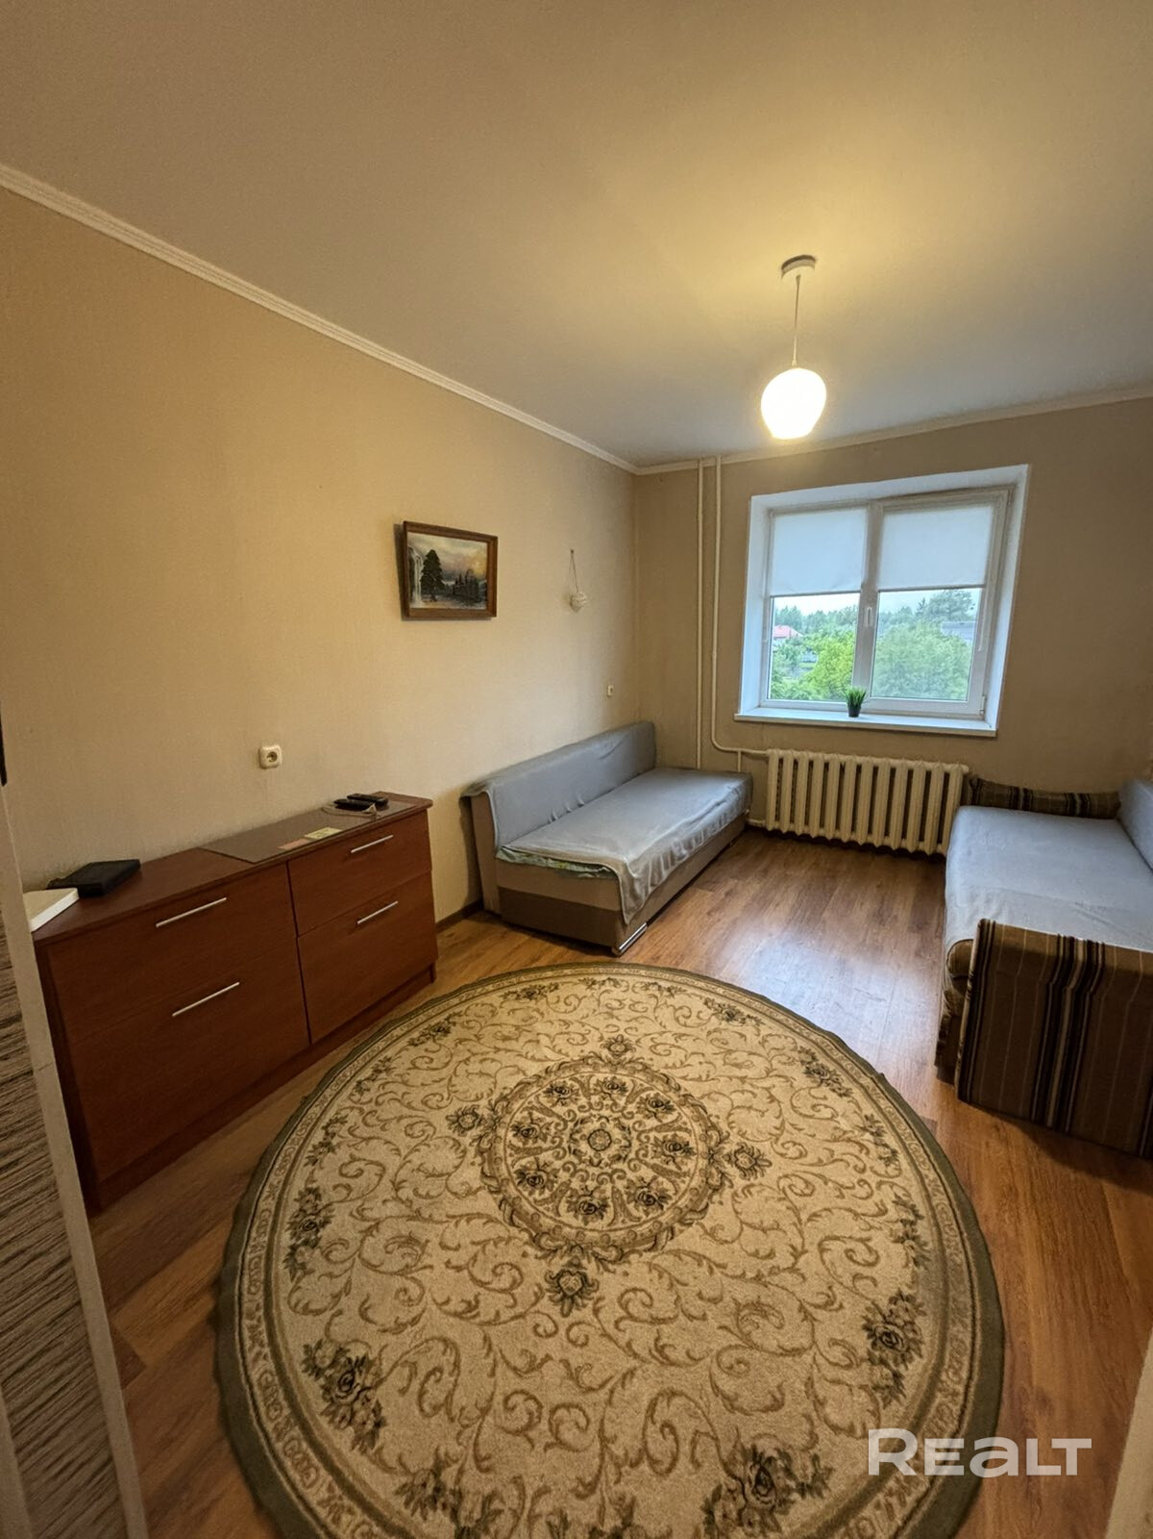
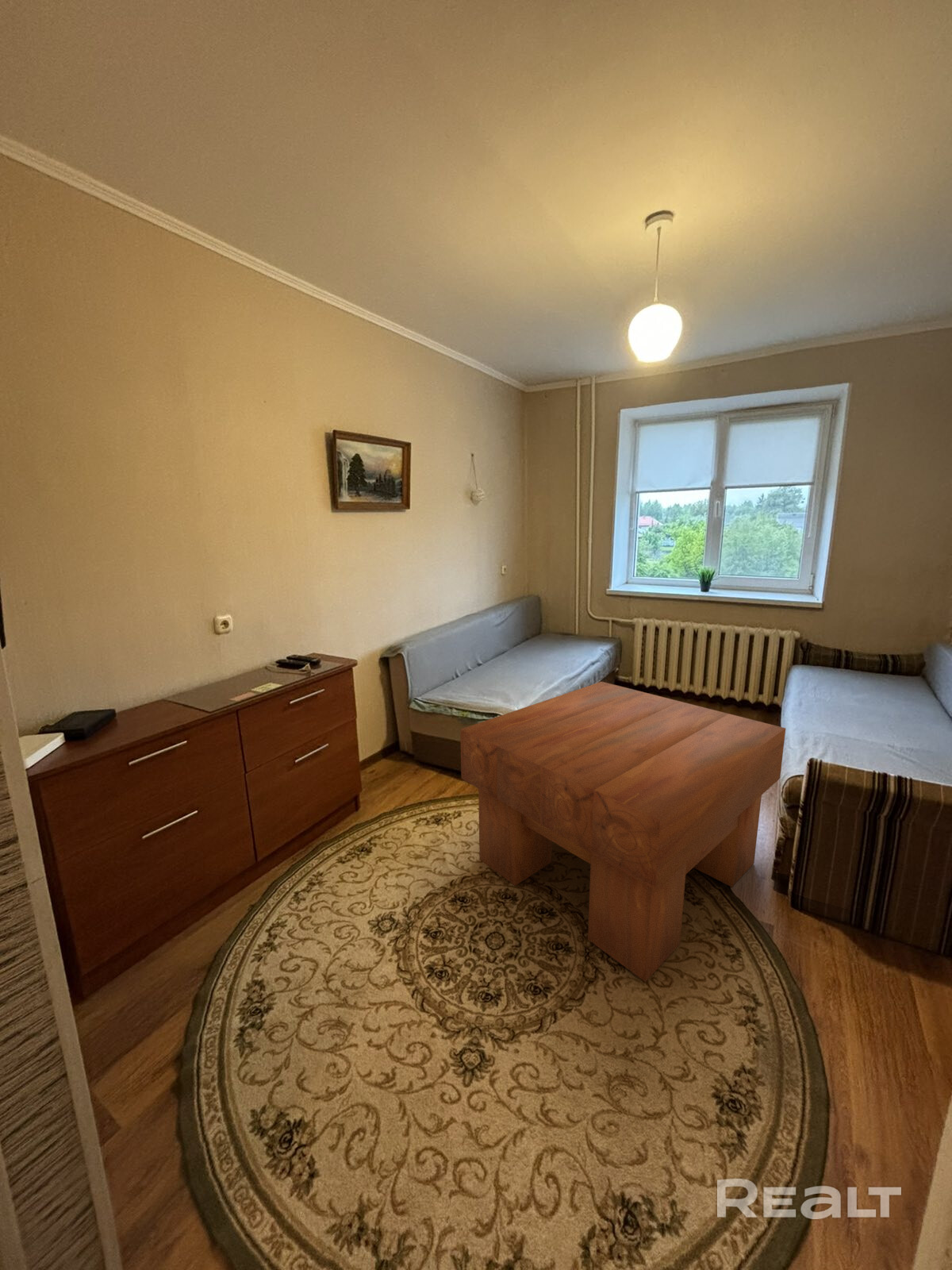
+ coffee table (618, 796)
